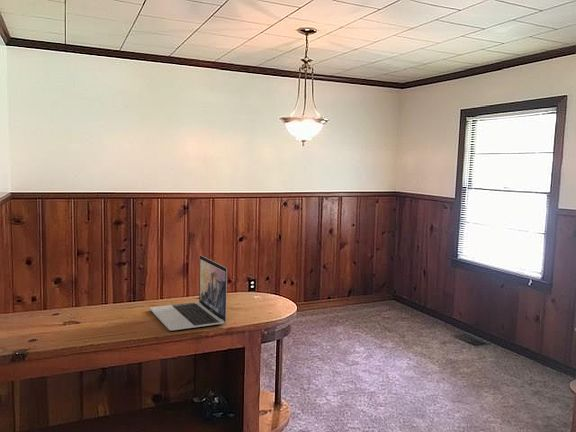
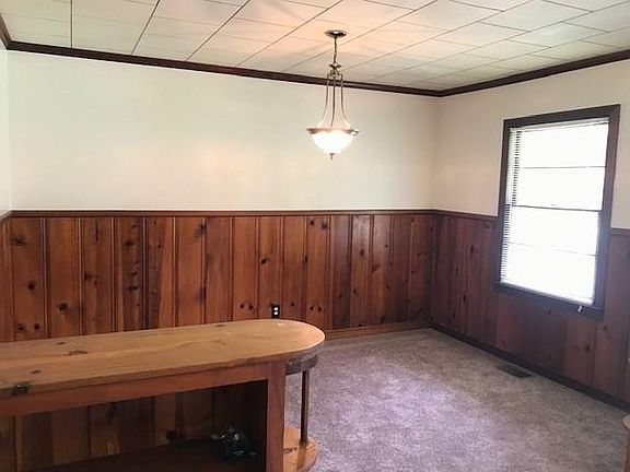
- laptop (199, 290)
